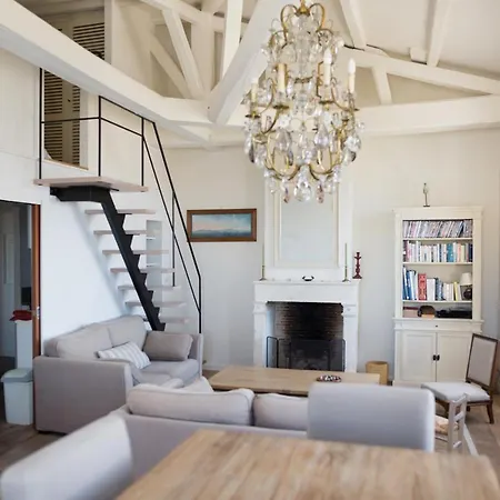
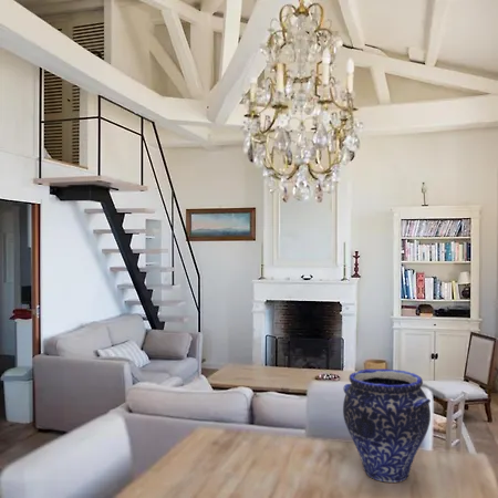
+ vase (384, 424)
